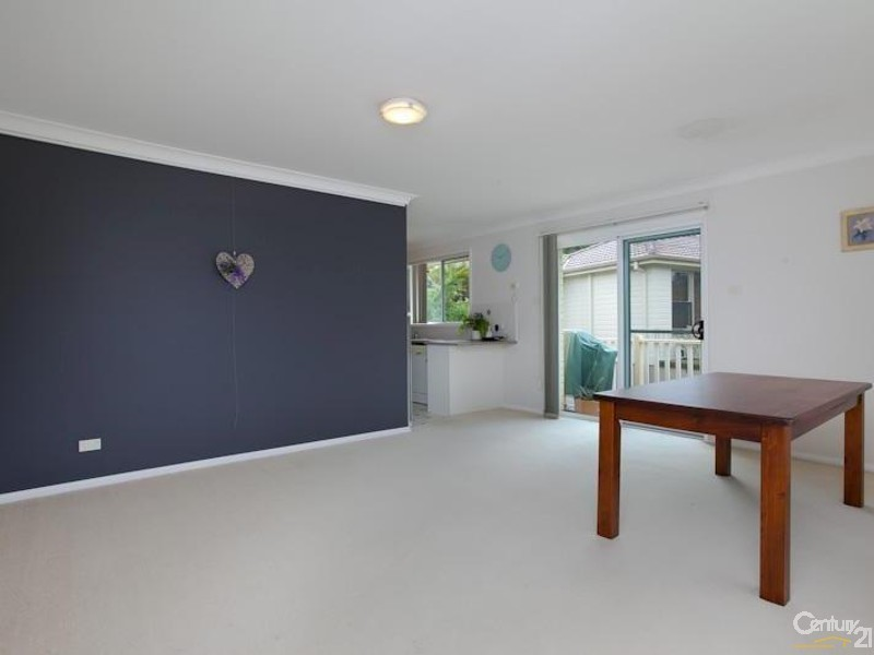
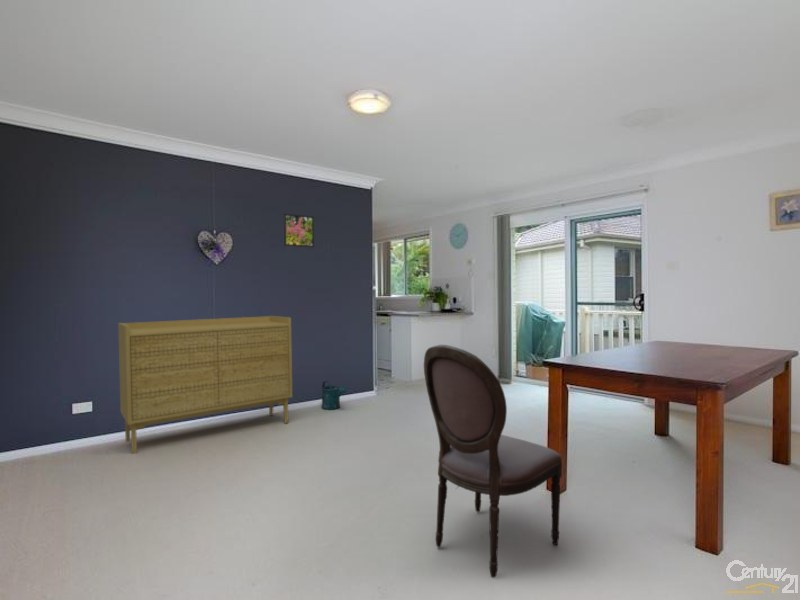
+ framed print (299, 230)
+ dining chair (492, 441)
+ sideboard (210, 375)
+ watering can (333, 395)
